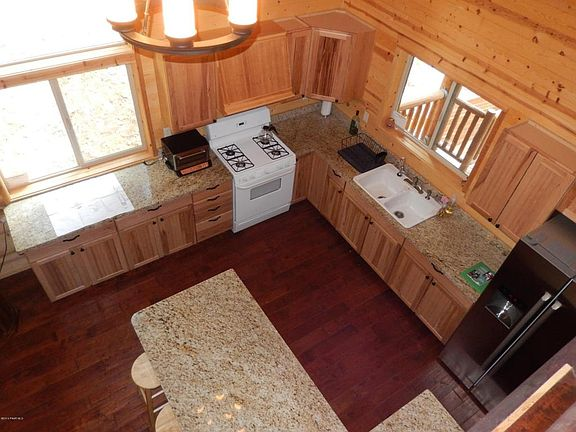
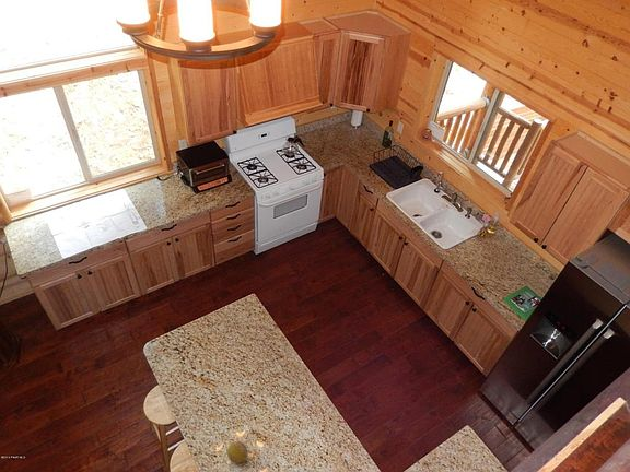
+ fruit (237, 451)
